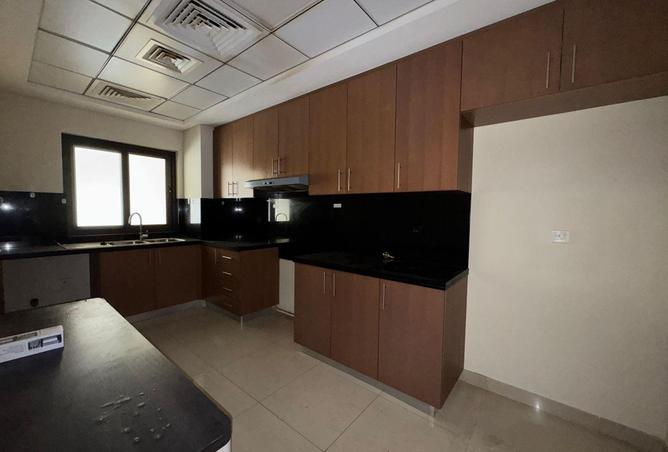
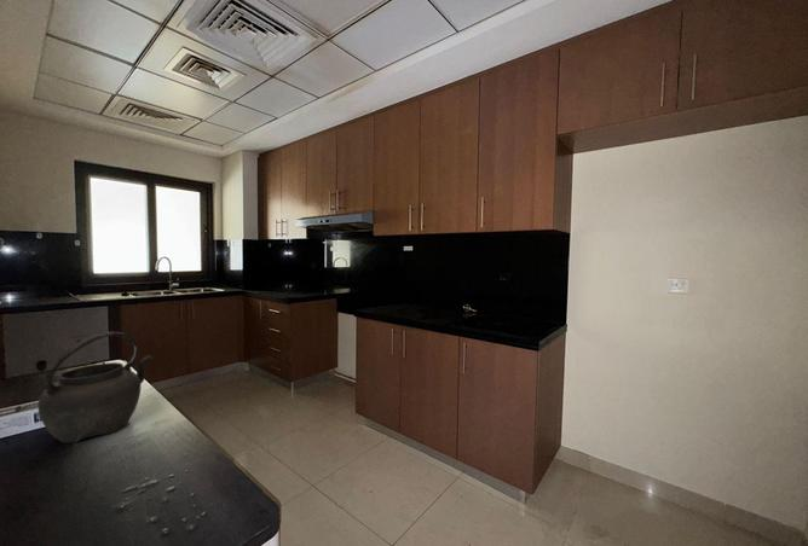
+ kettle (106, 377)
